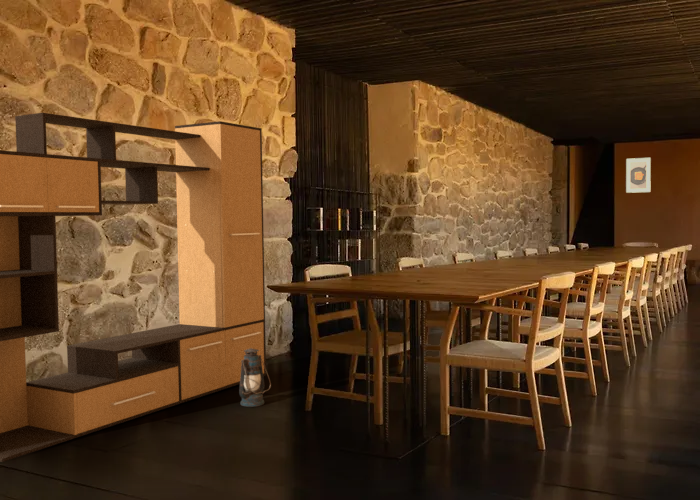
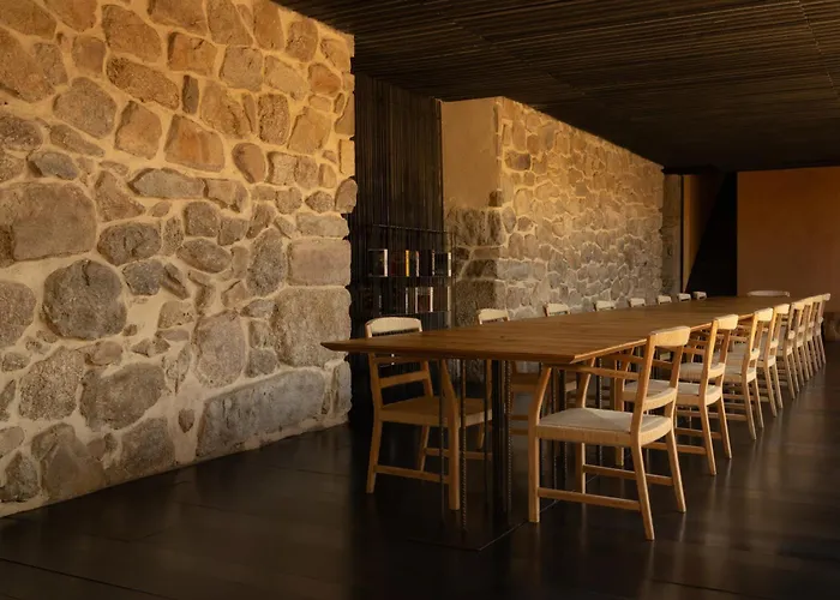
- media console (178, 261)
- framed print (638, 175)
- lantern (252, 376)
